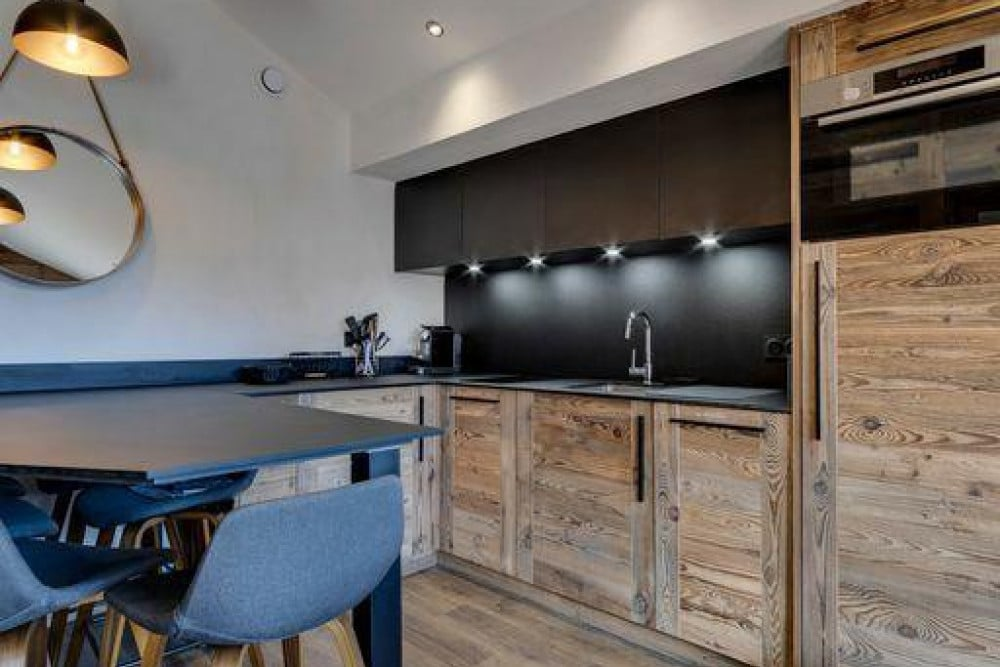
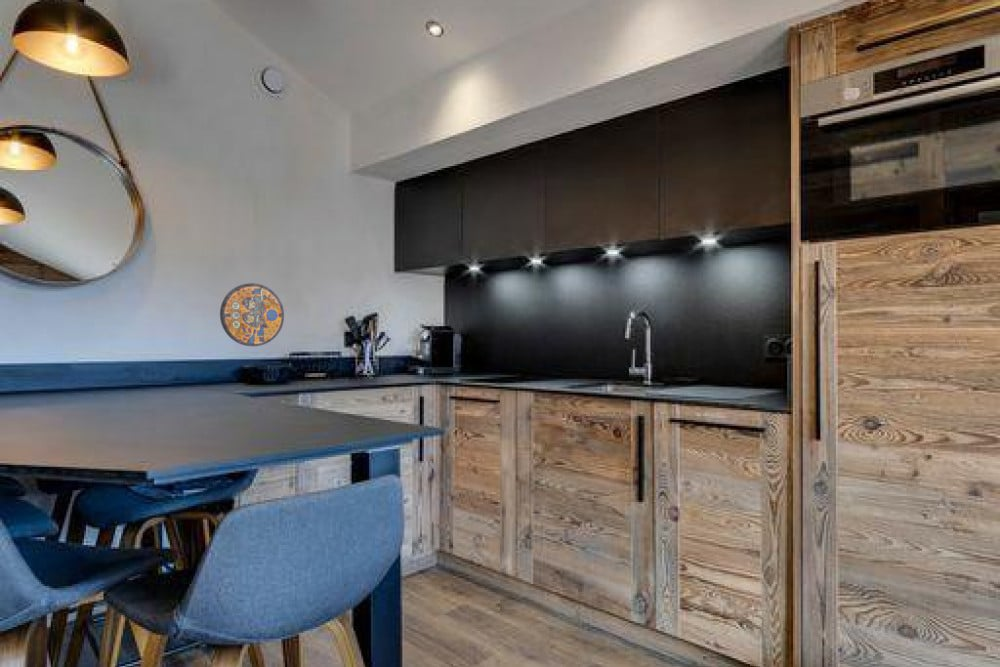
+ manhole cover (253, 314)
